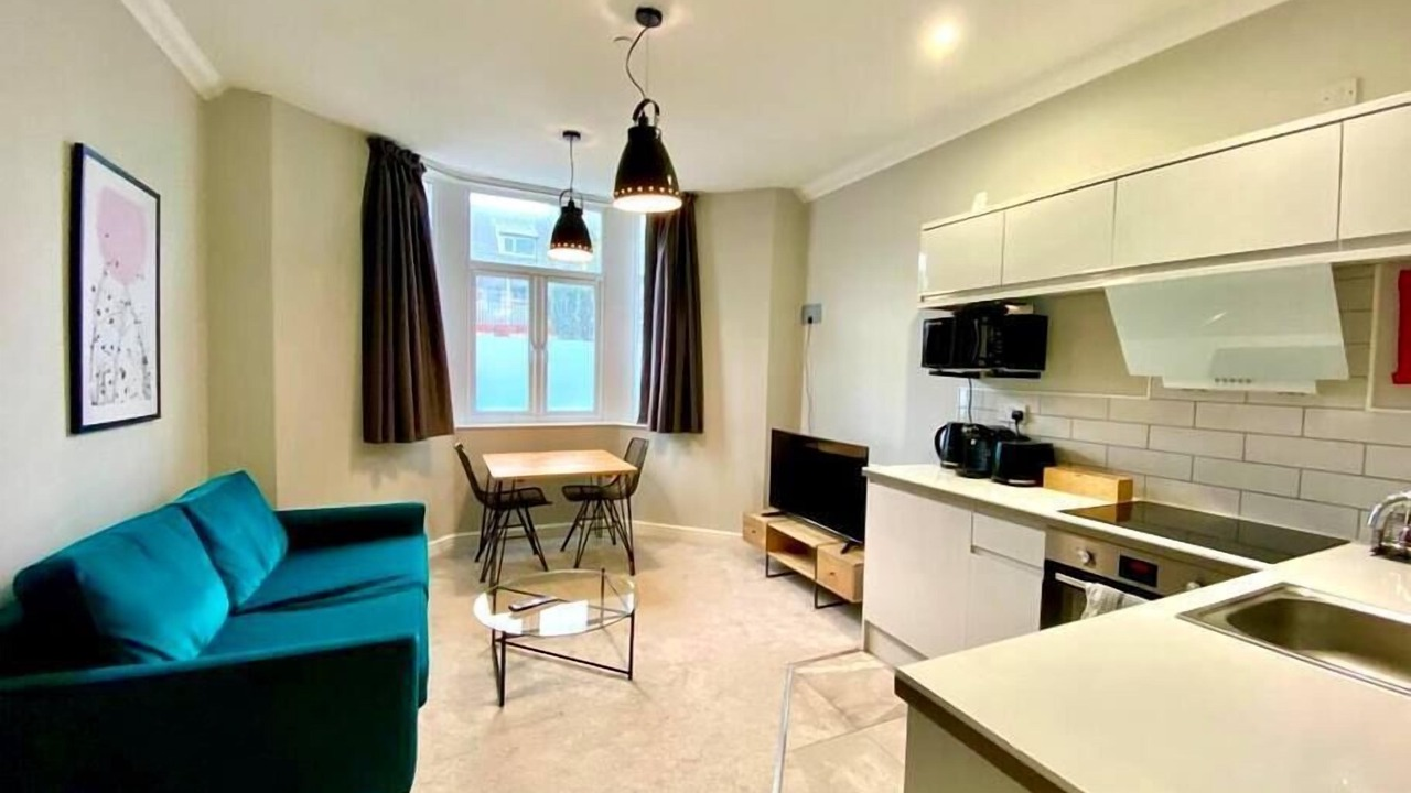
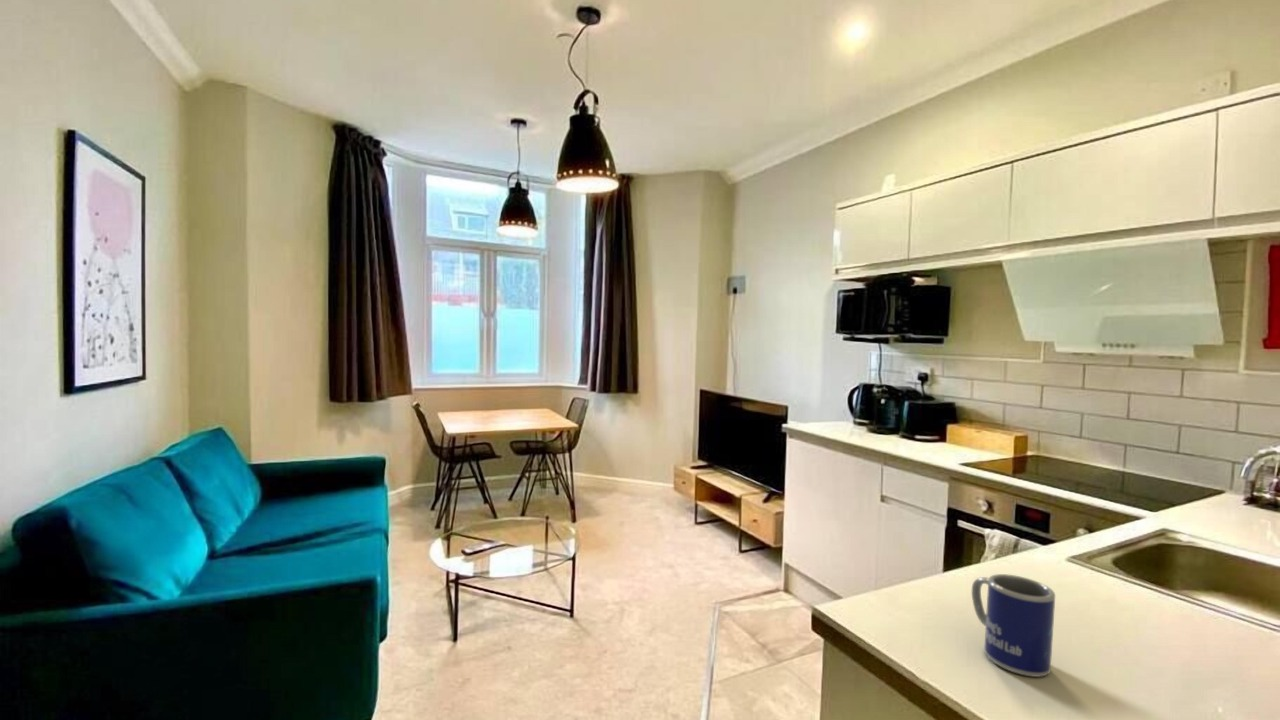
+ mug (1006, 616)
